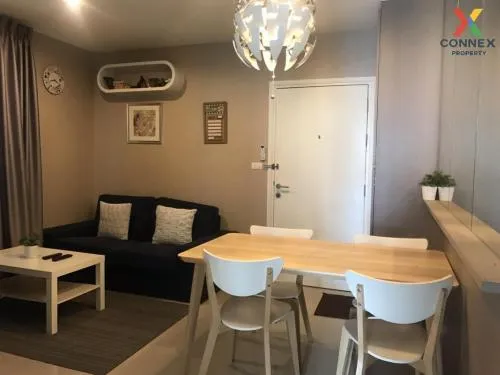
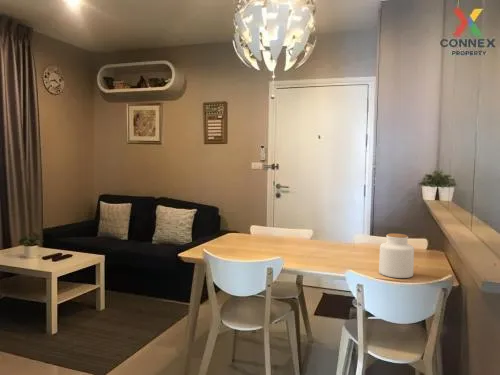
+ jar (395, 254)
